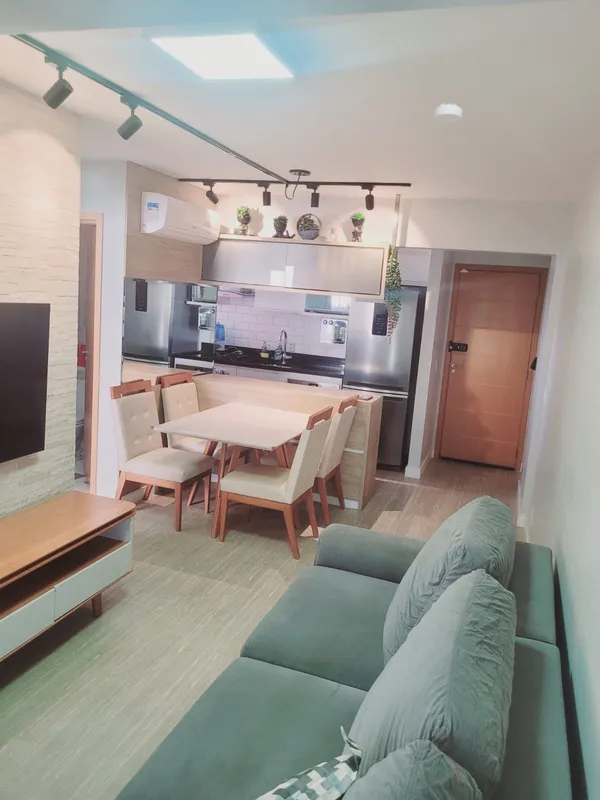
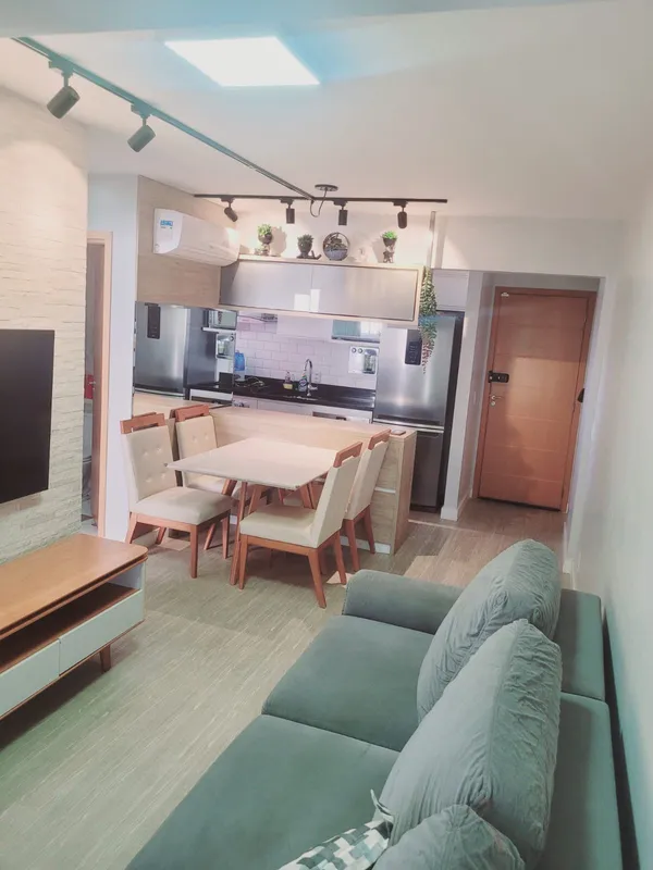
- smoke detector (448, 111)
